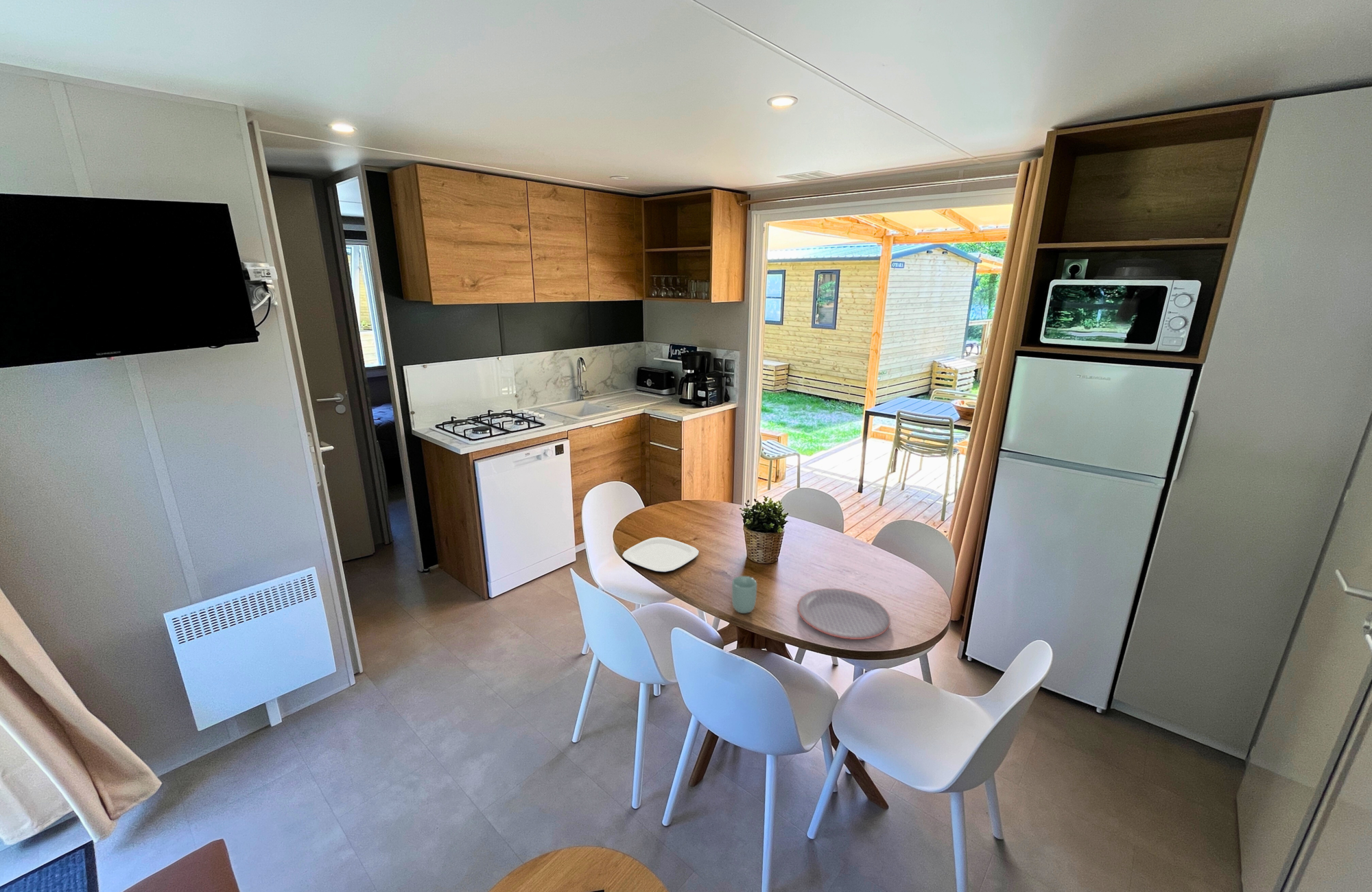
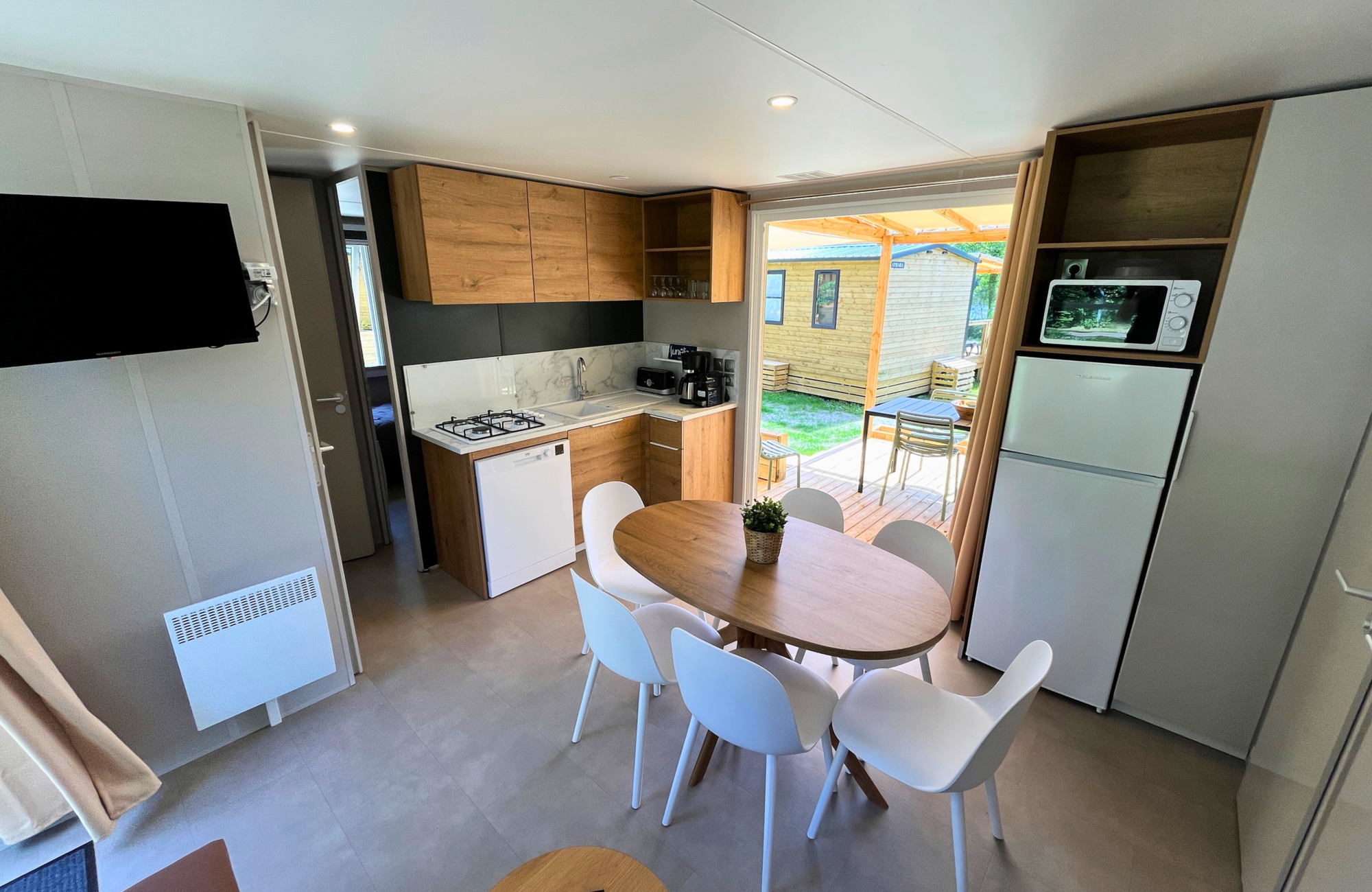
- plate (842, 614)
- plate (661, 554)
- cup (744, 596)
